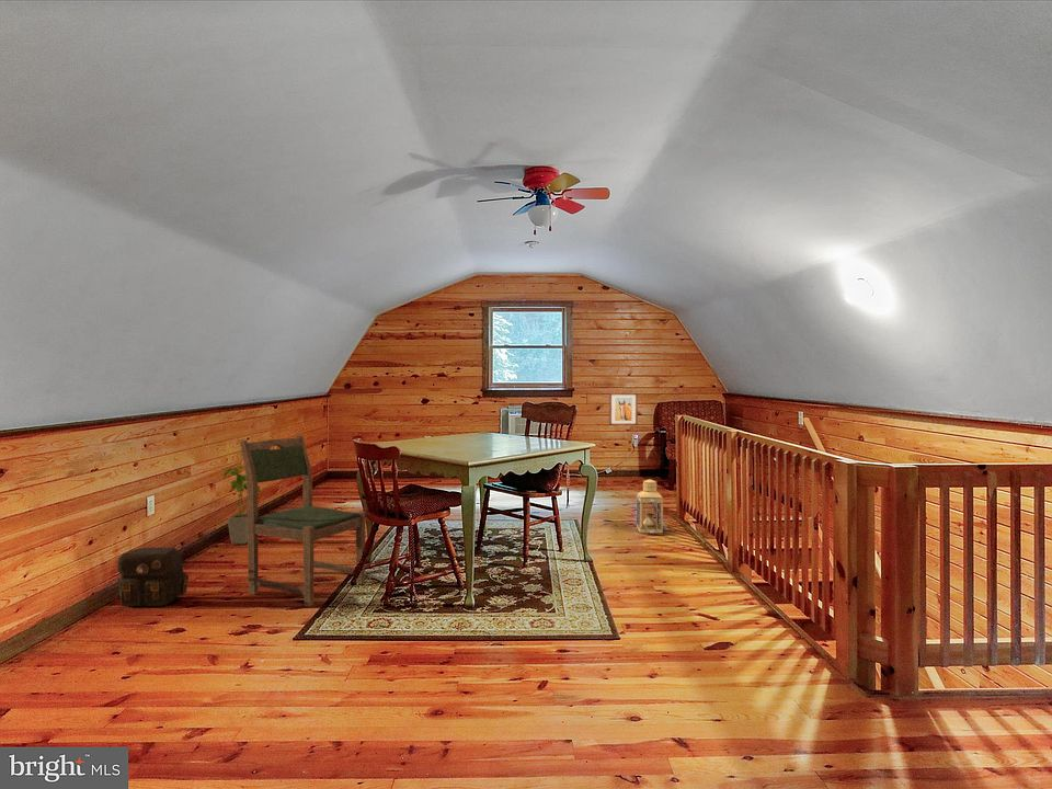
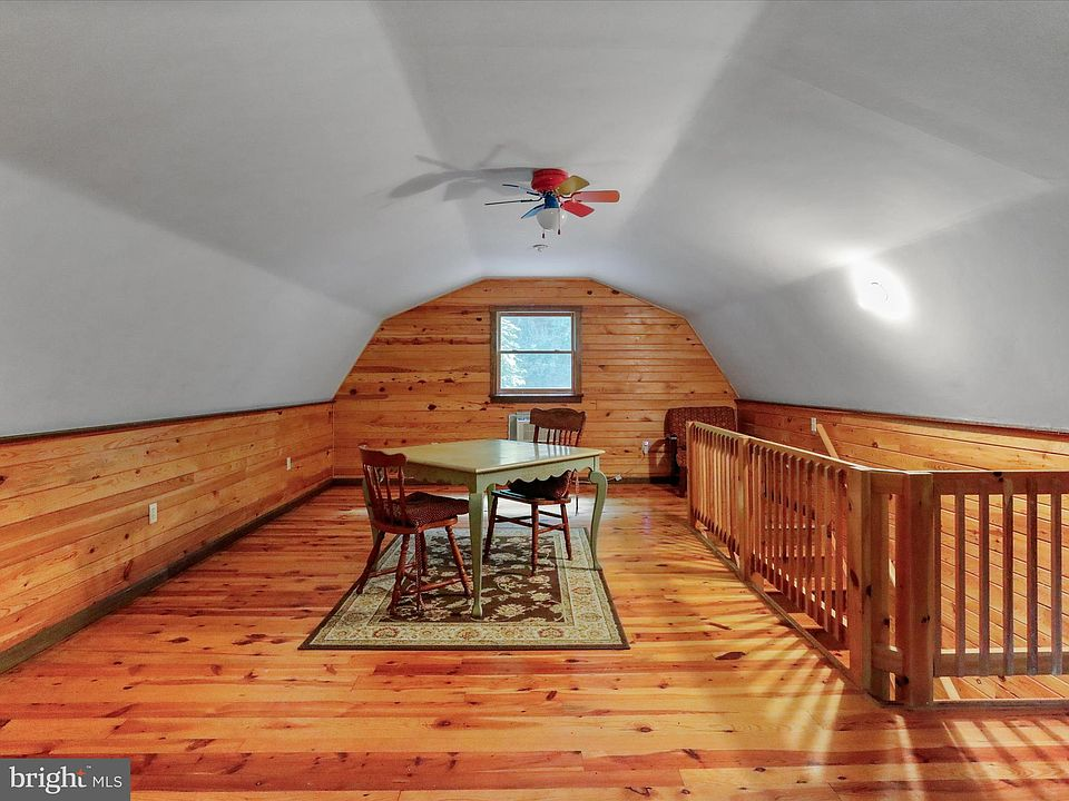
- lantern (652, 505)
- wall art (622, 409)
- backpack (153, 574)
- house plant (247, 495)
- dining chair (304, 513)
